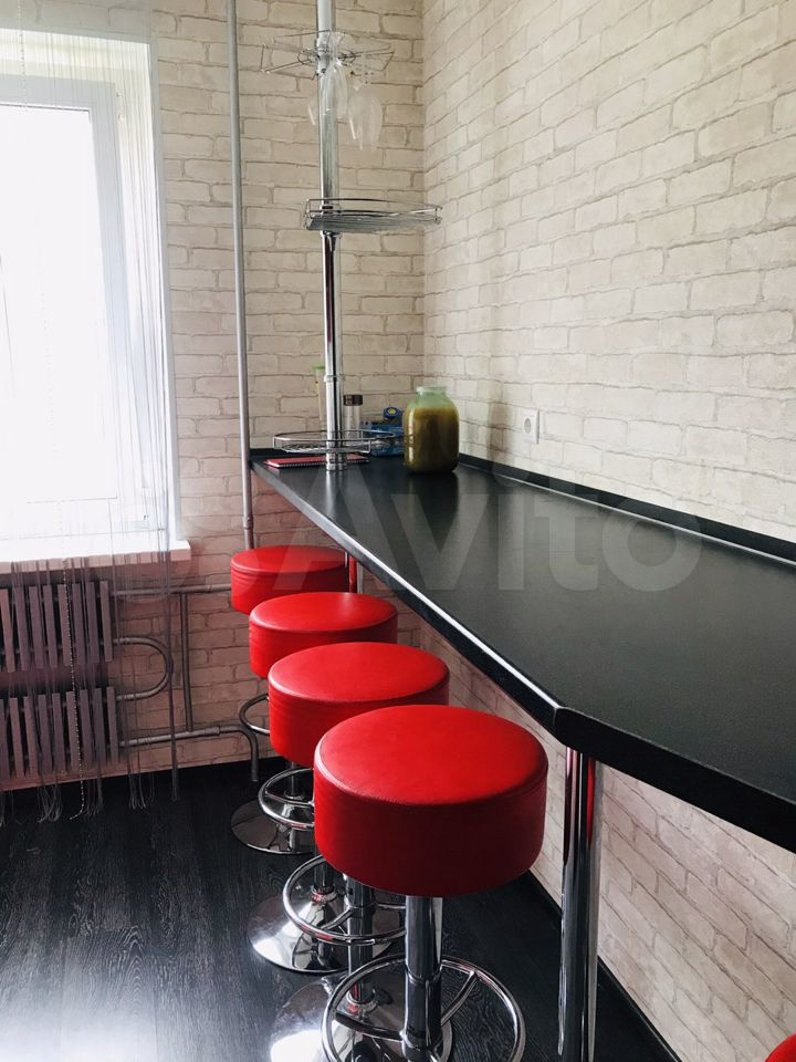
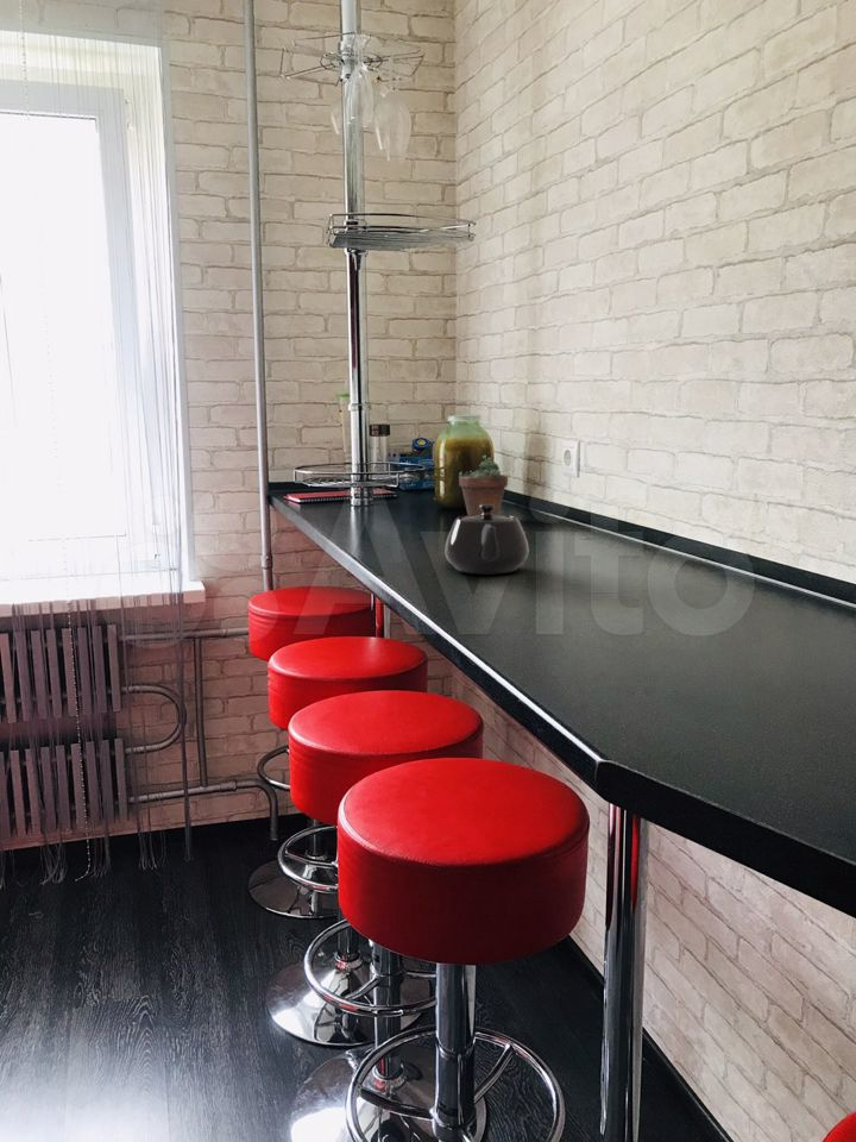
+ teapot (486, 538)
+ succulent plant (483, 479)
